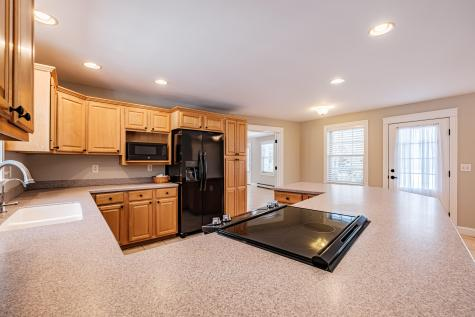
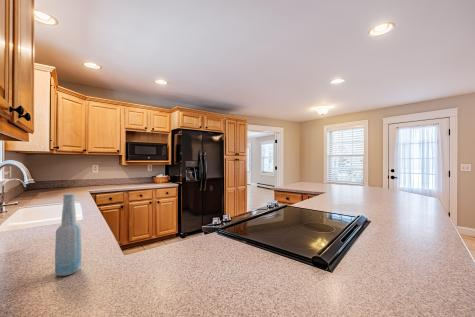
+ bottle (68, 232)
